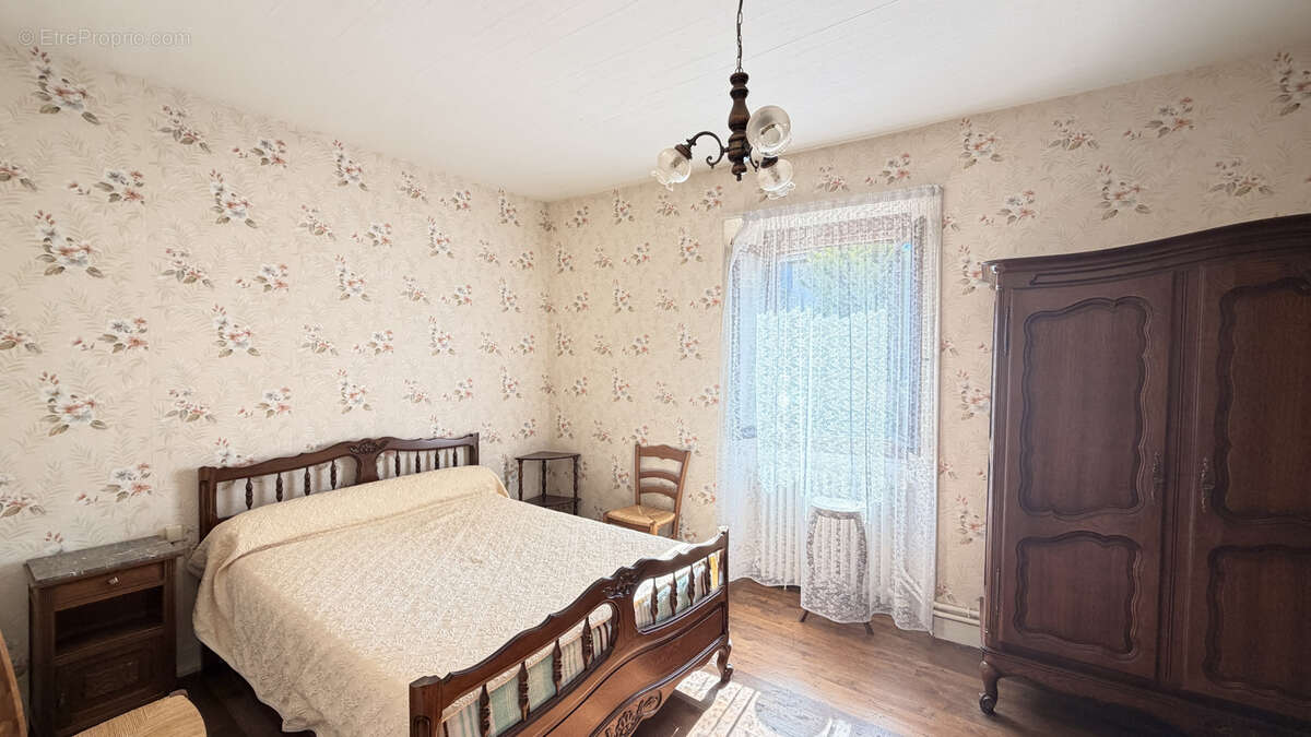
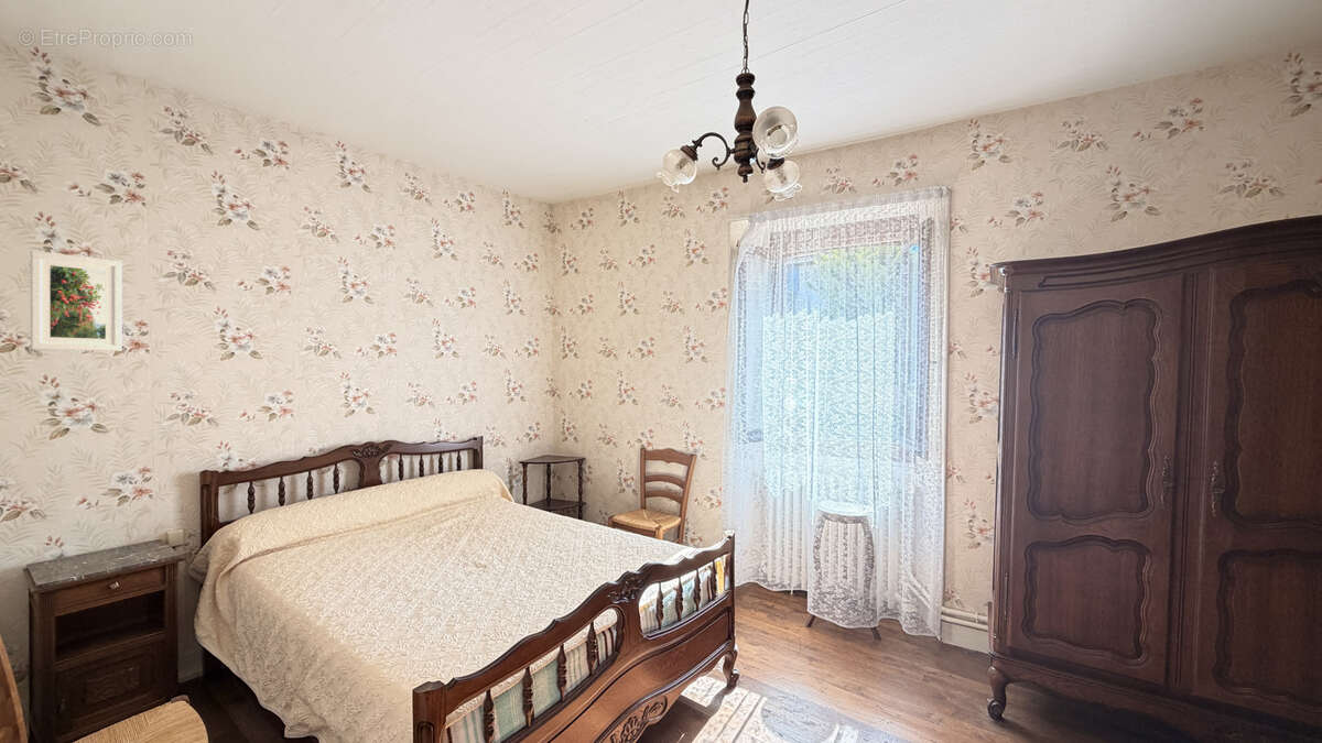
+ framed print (78, 303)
